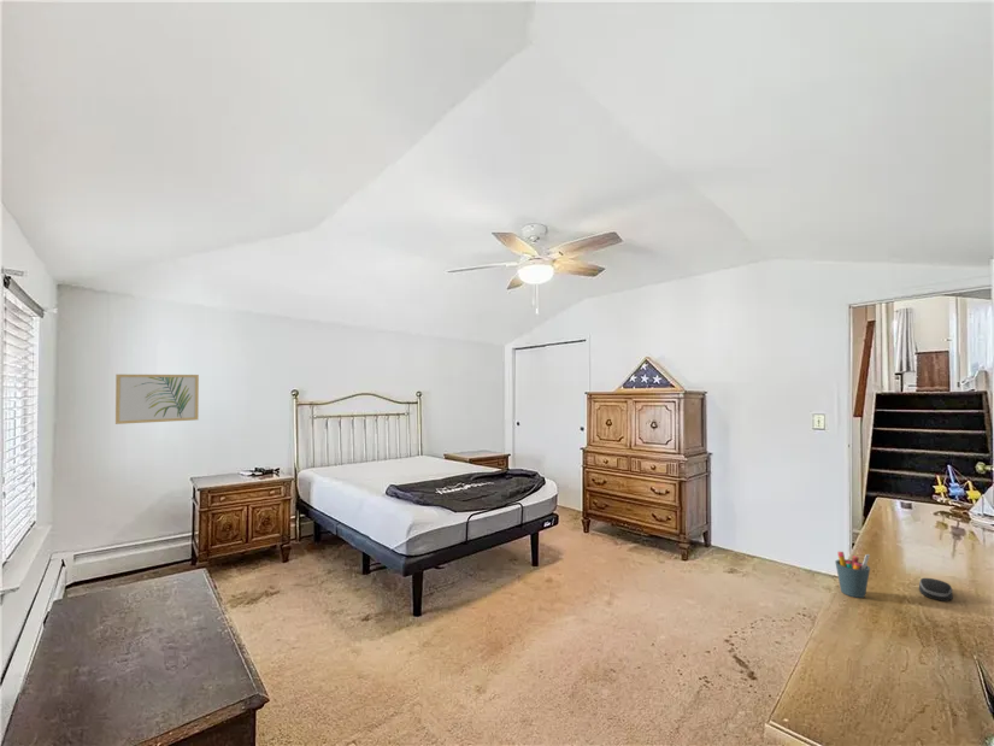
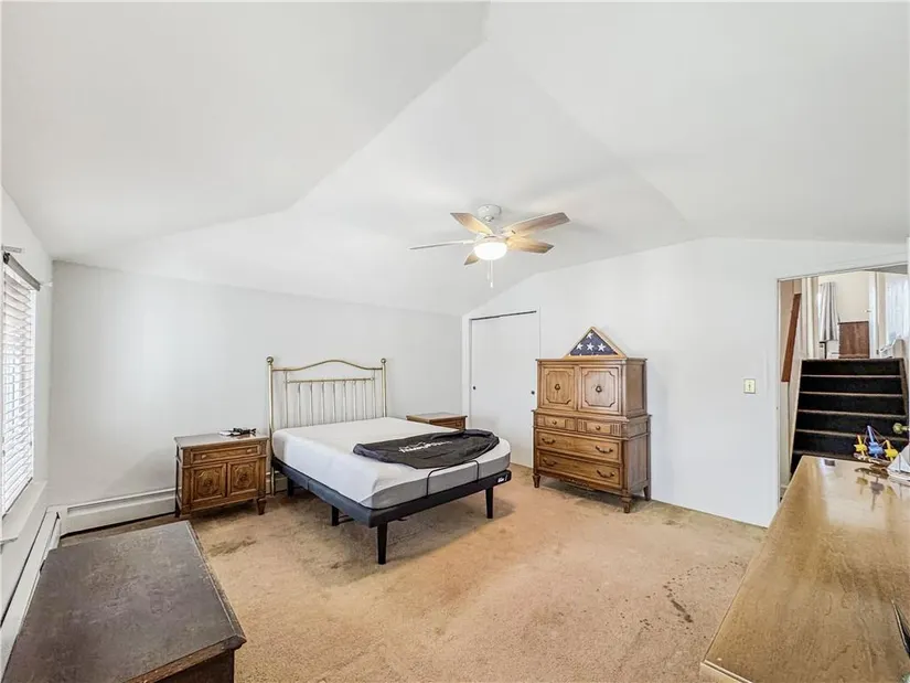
- computer mouse (935, 586)
- wall art (158, 398)
- pen holder (852, 571)
